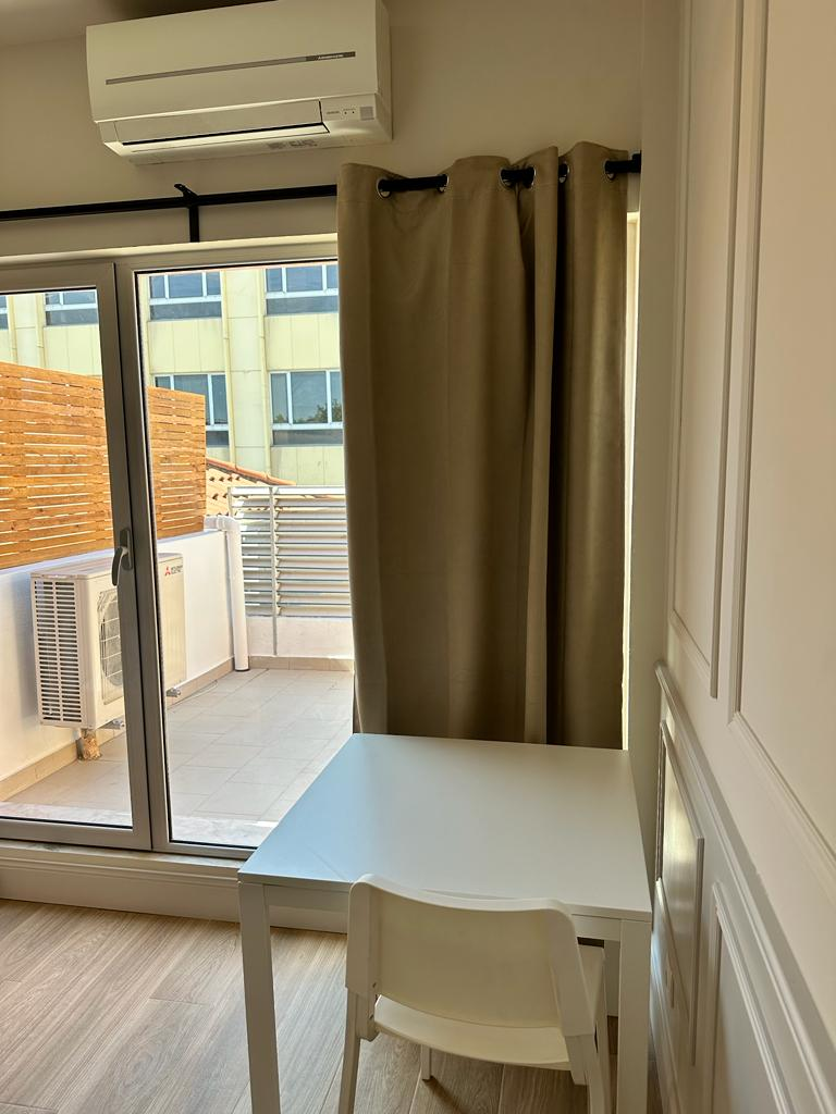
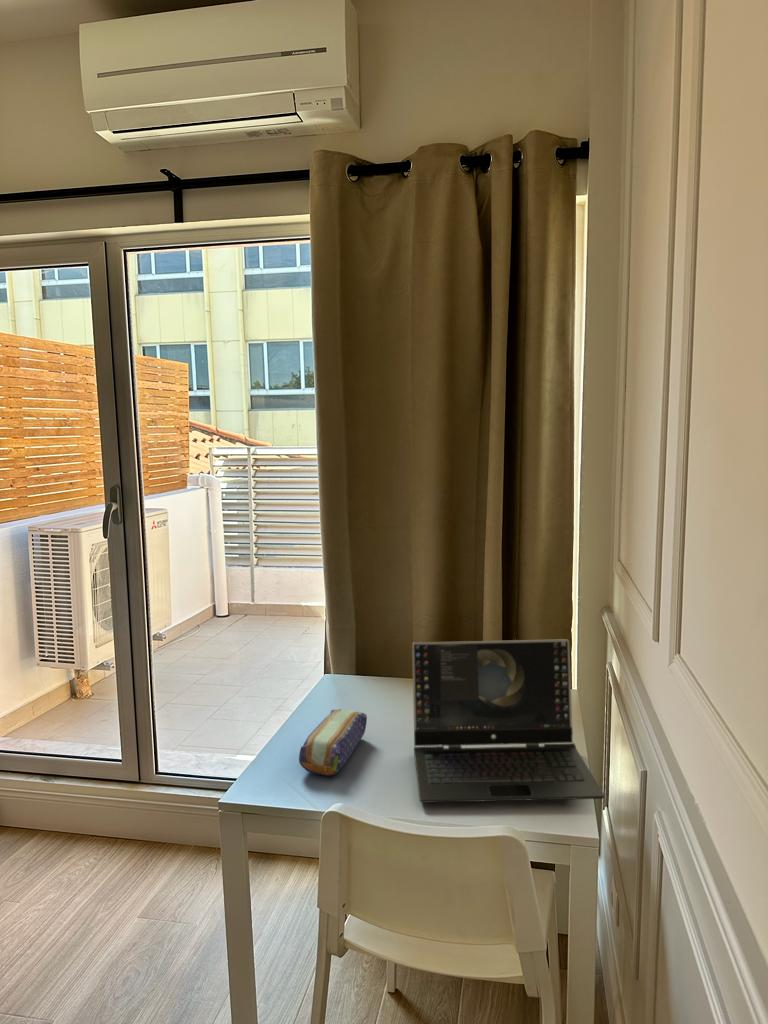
+ laptop (500, 717)
+ pencil case (334, 739)
